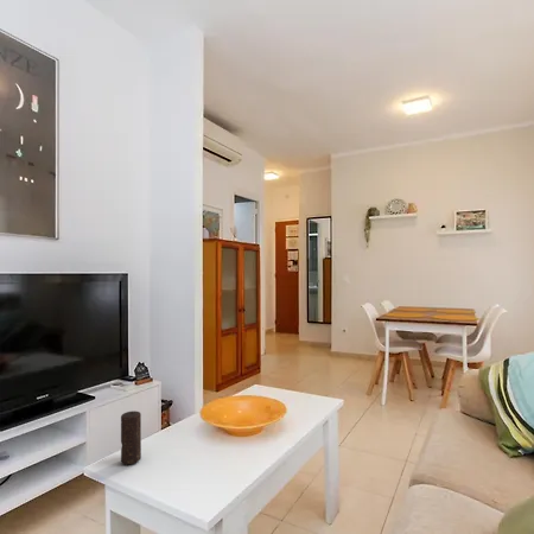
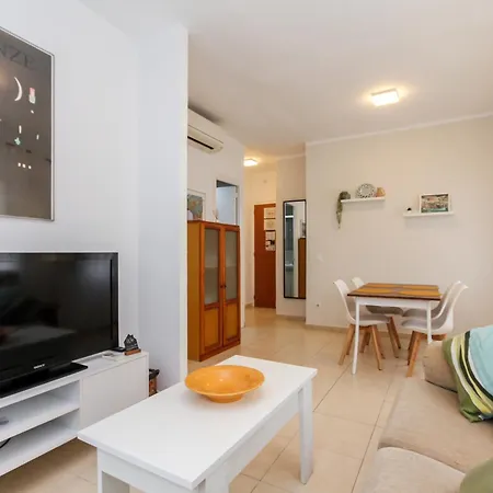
- candle (131, 437)
